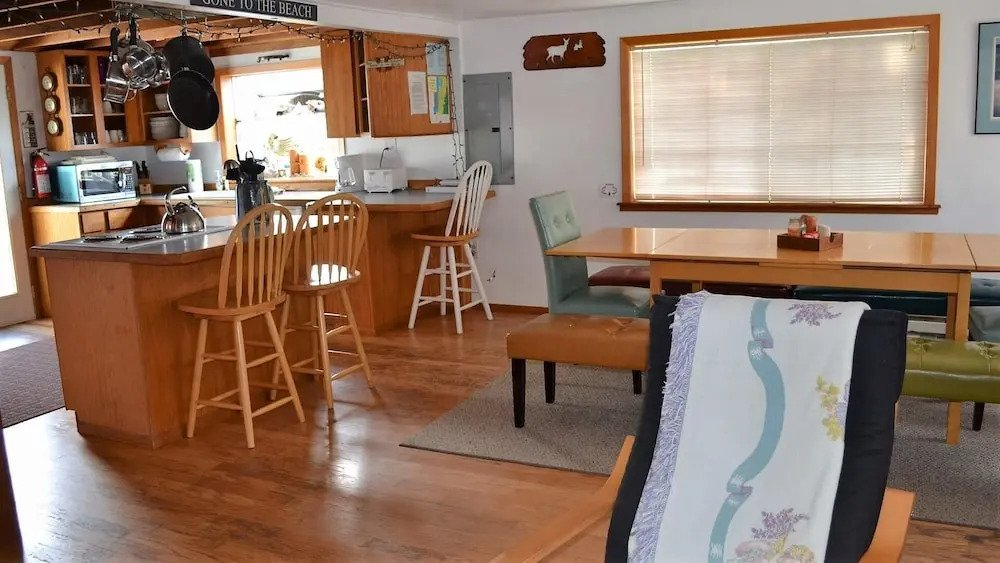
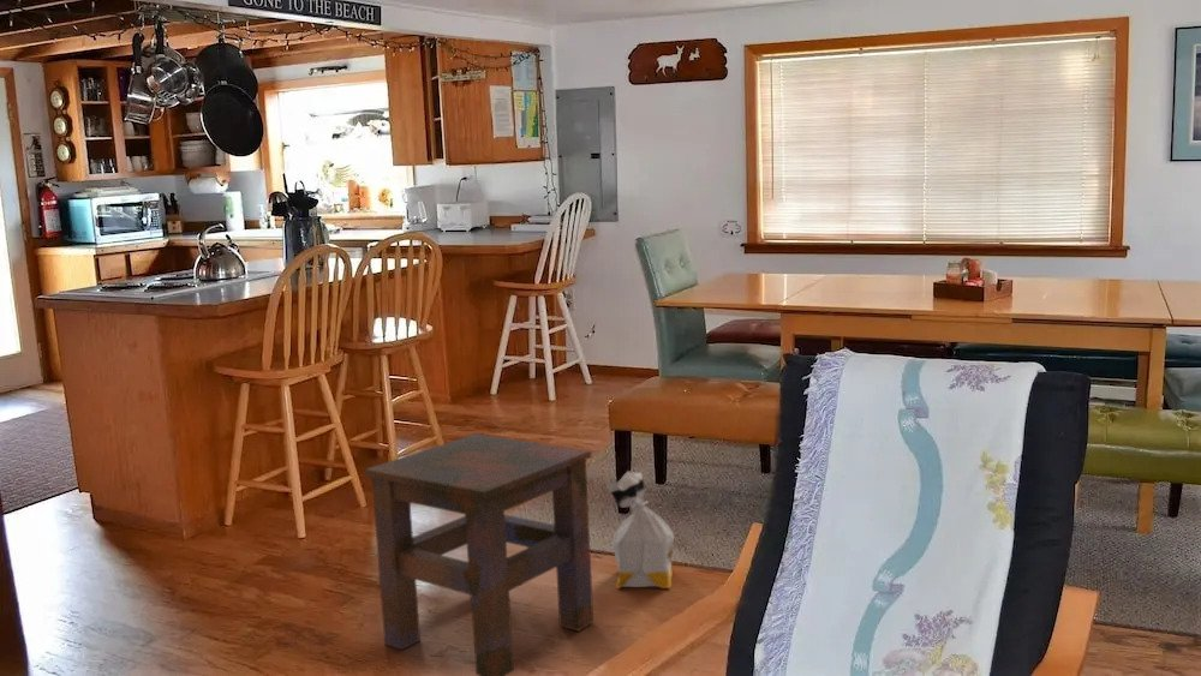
+ side table (484, 548)
+ bag (639, 524)
